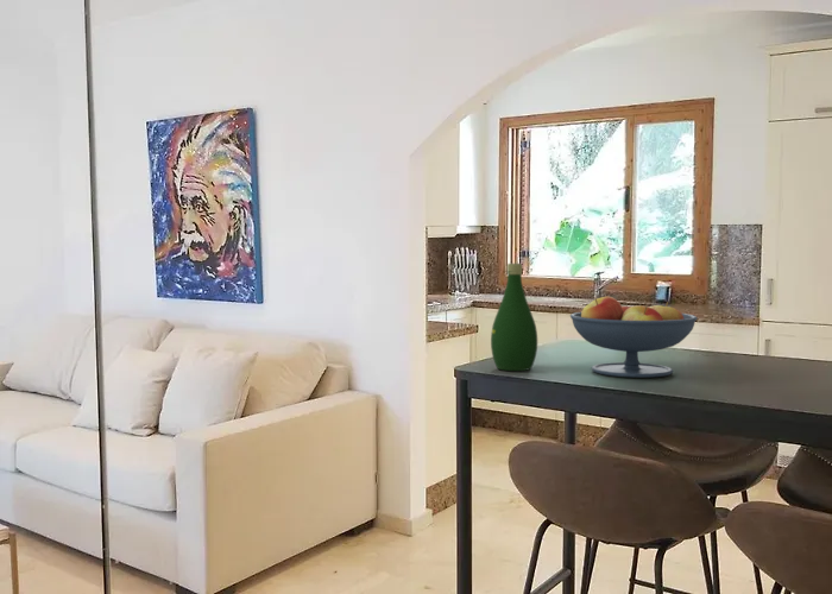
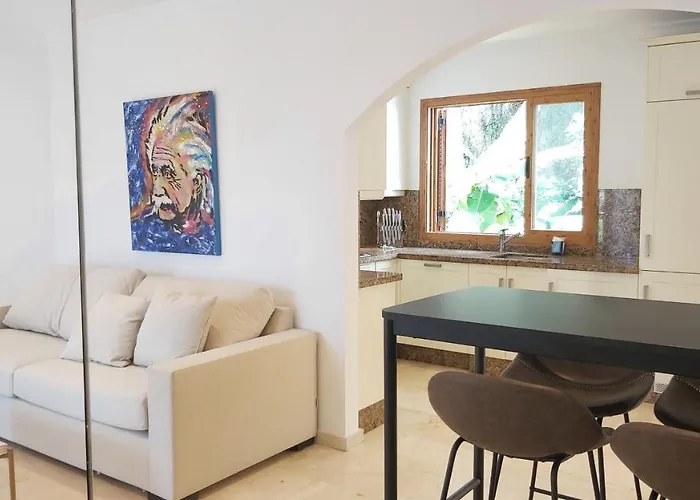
- fruit bowl (631, 333)
- bottle (513, 316)
